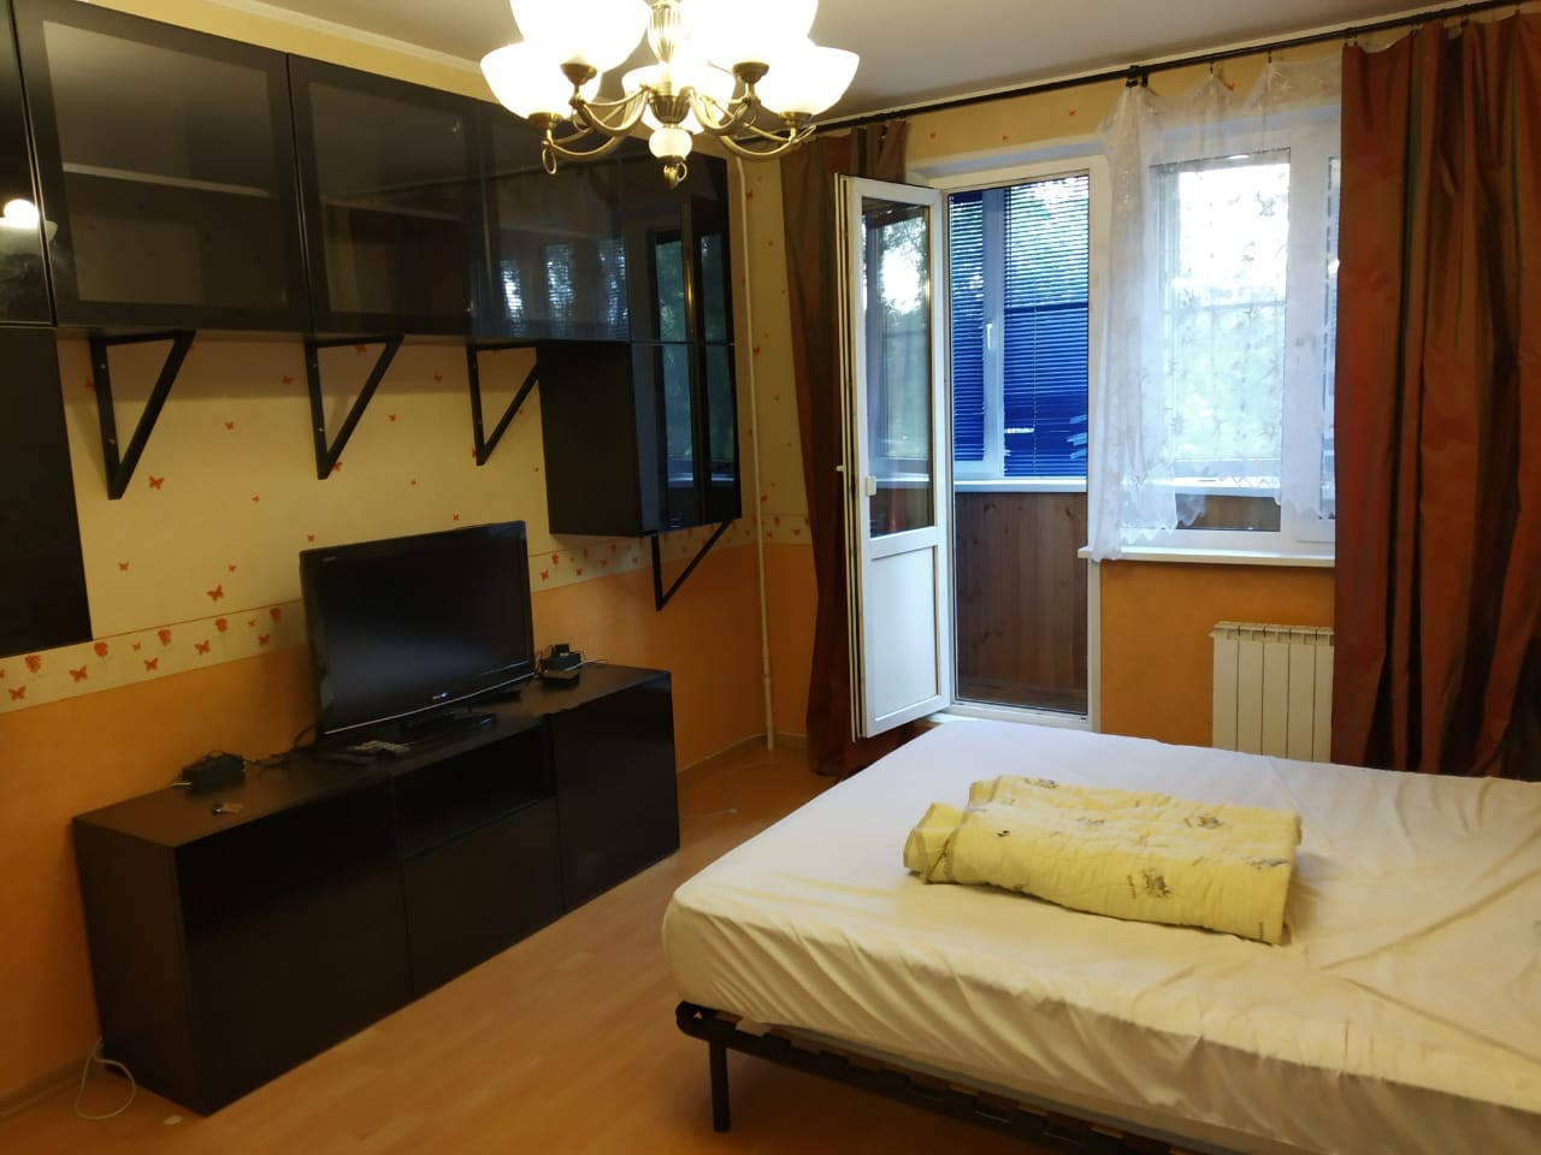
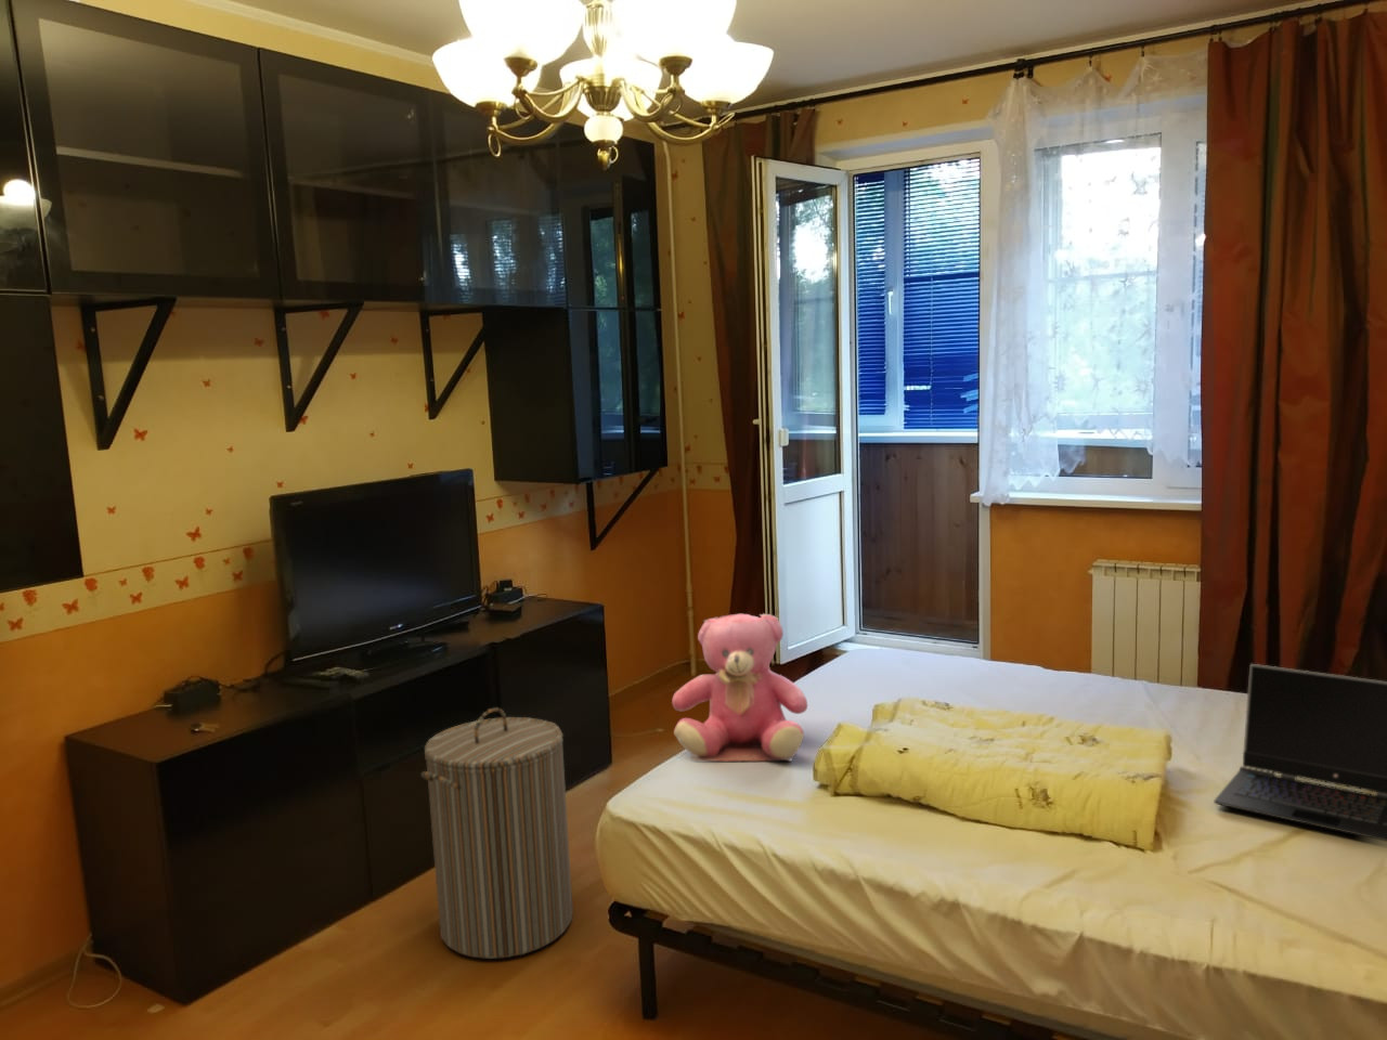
+ laptop computer (1328, 749)
+ laundry hamper (499, 817)
+ teddy bear (737, 684)
